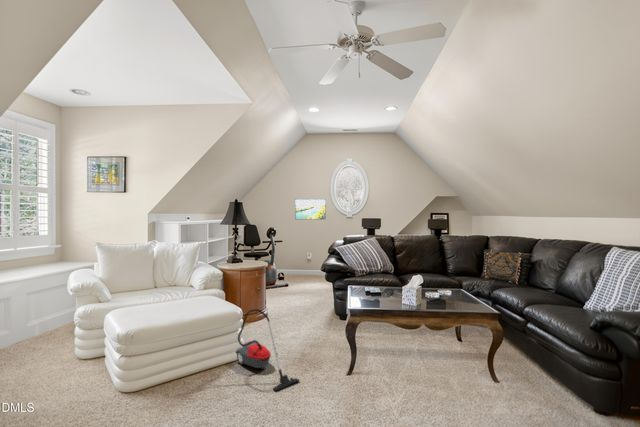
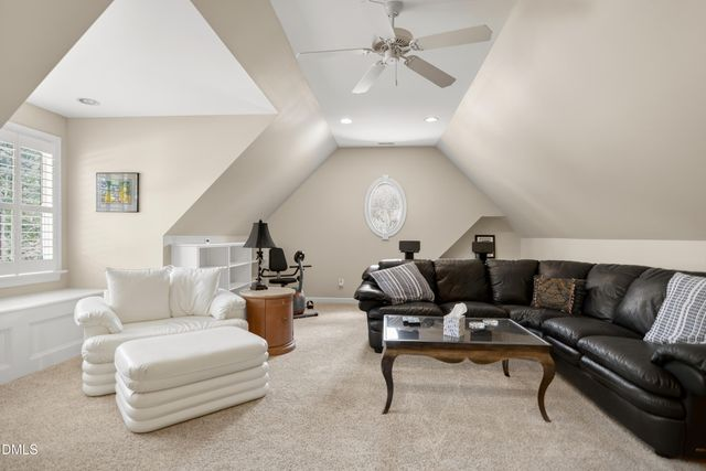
- vacuum cleaner (257, 341)
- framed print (310, 209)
